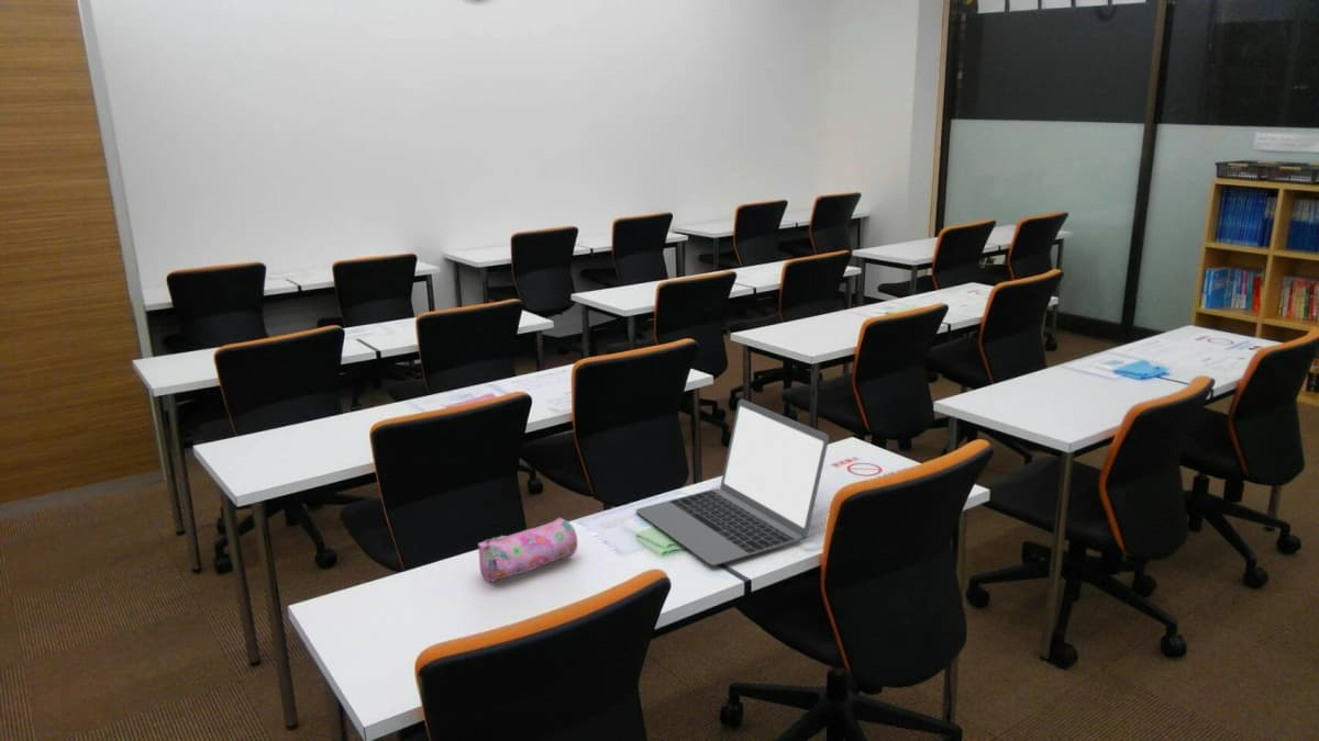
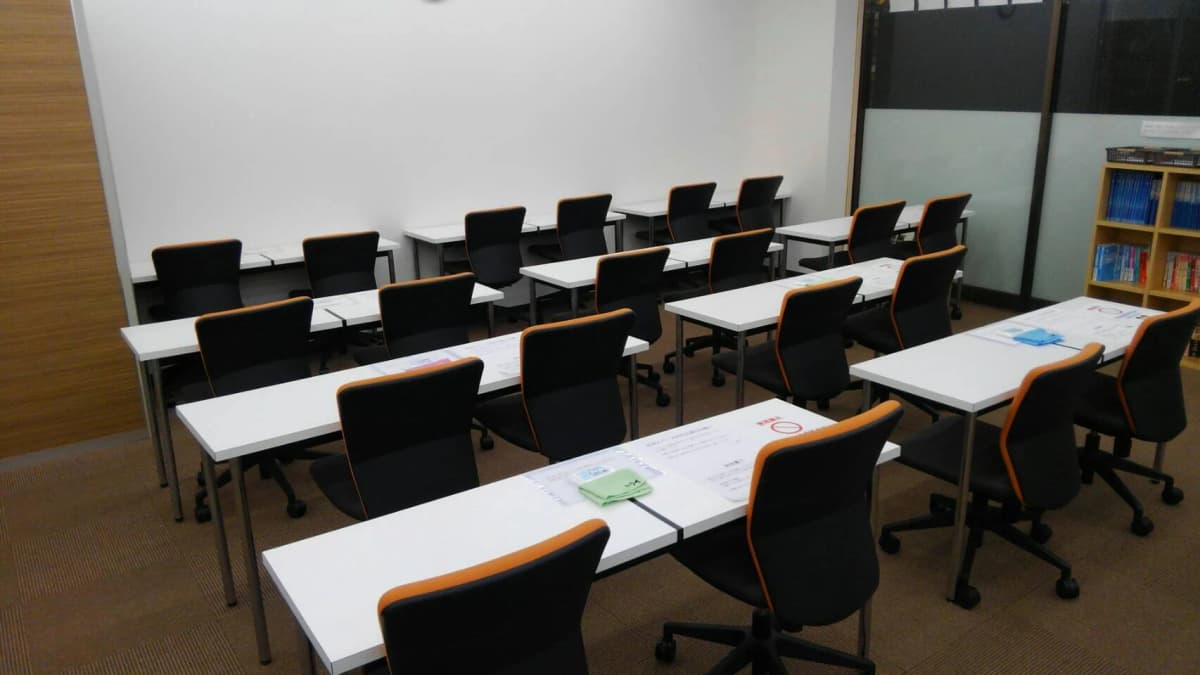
- pencil case (527, 548)
- laptop (727, 475)
